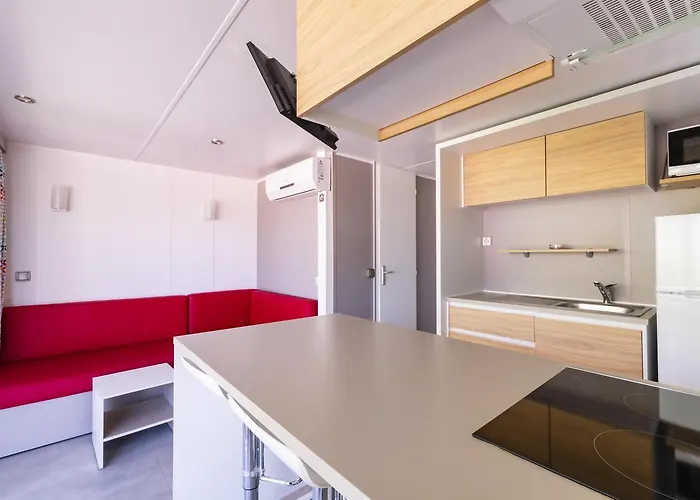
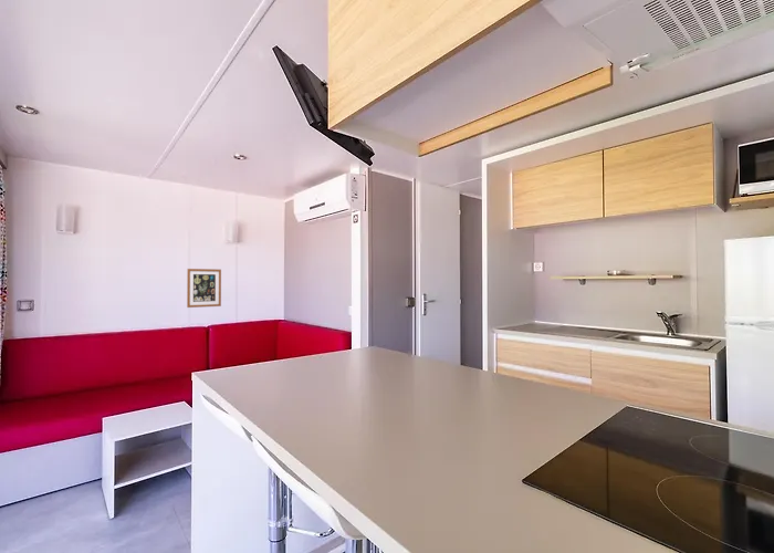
+ wall art (205, 288)
